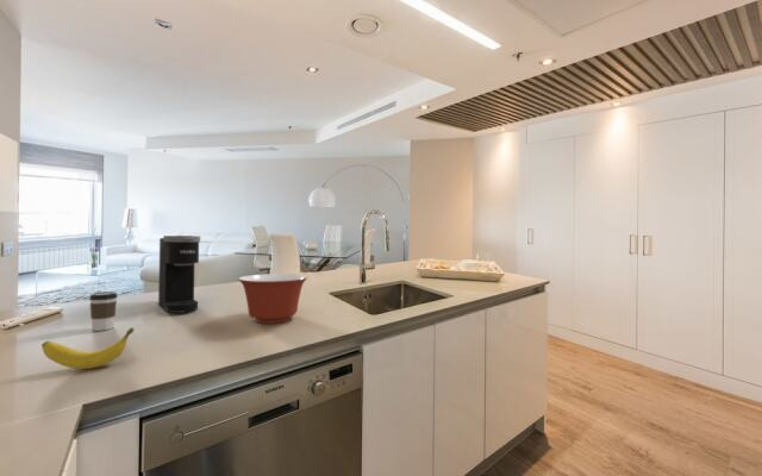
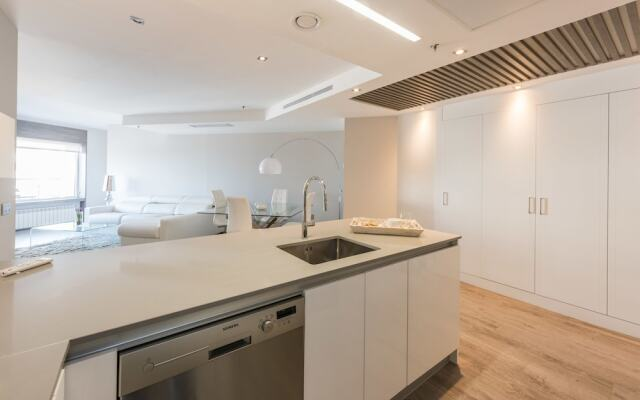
- banana (88, 352)
- coffee maker (179, 271)
- mixing bowl (273, 298)
- coffee cup (102, 311)
